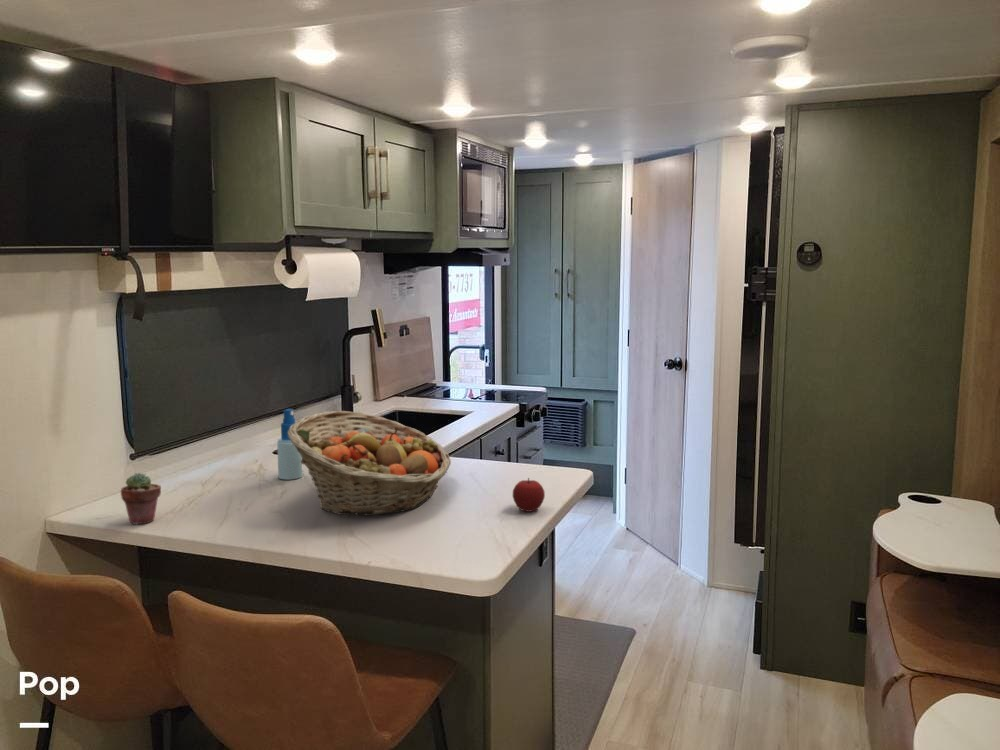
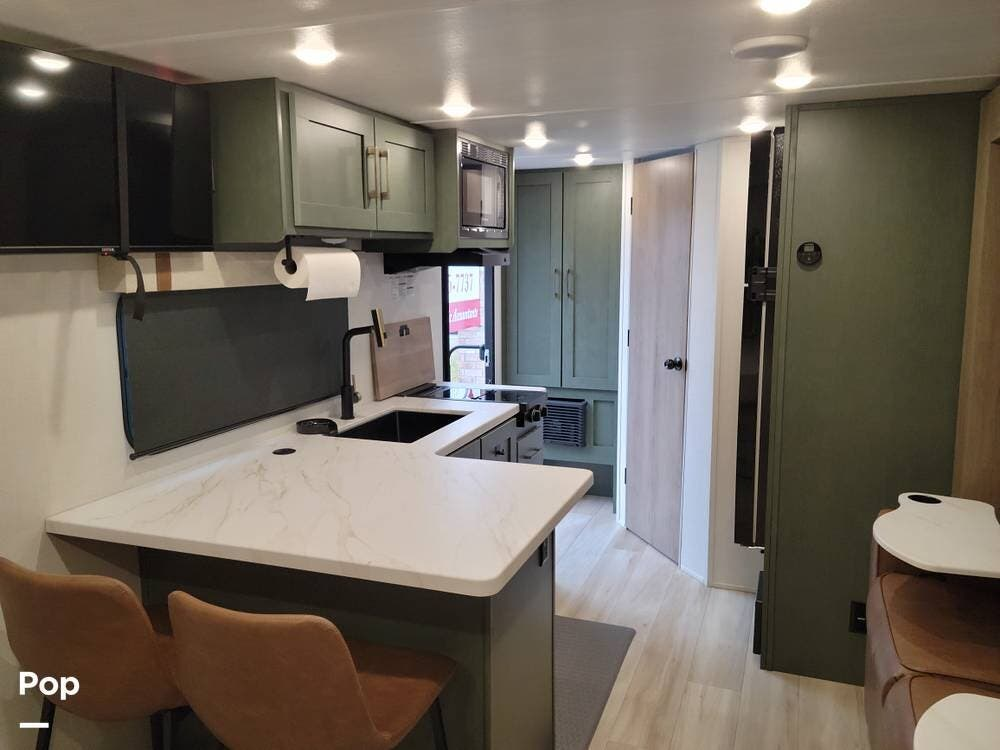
- potted succulent (141, 496)
- apple (528, 494)
- spray bottle (289, 443)
- fruit basket (371, 458)
